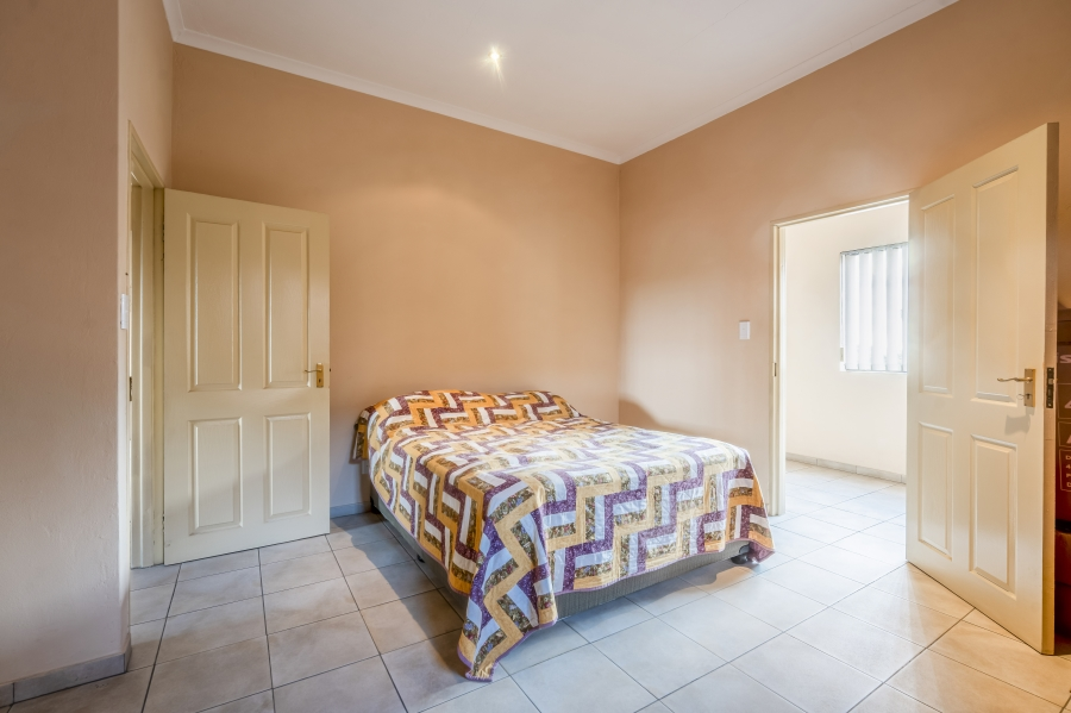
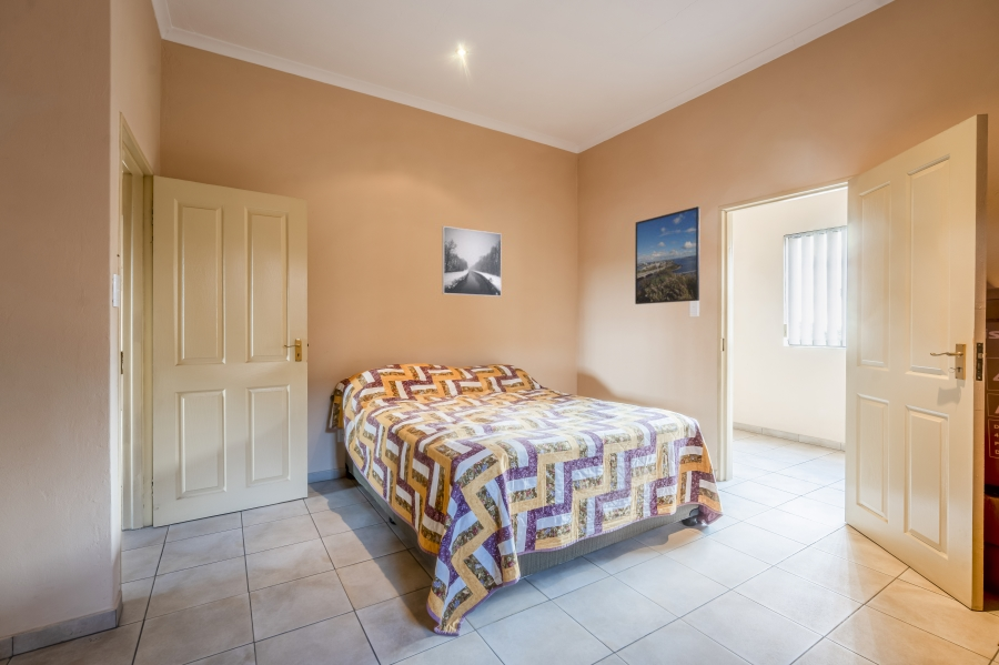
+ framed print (665, 259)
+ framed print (472, 262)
